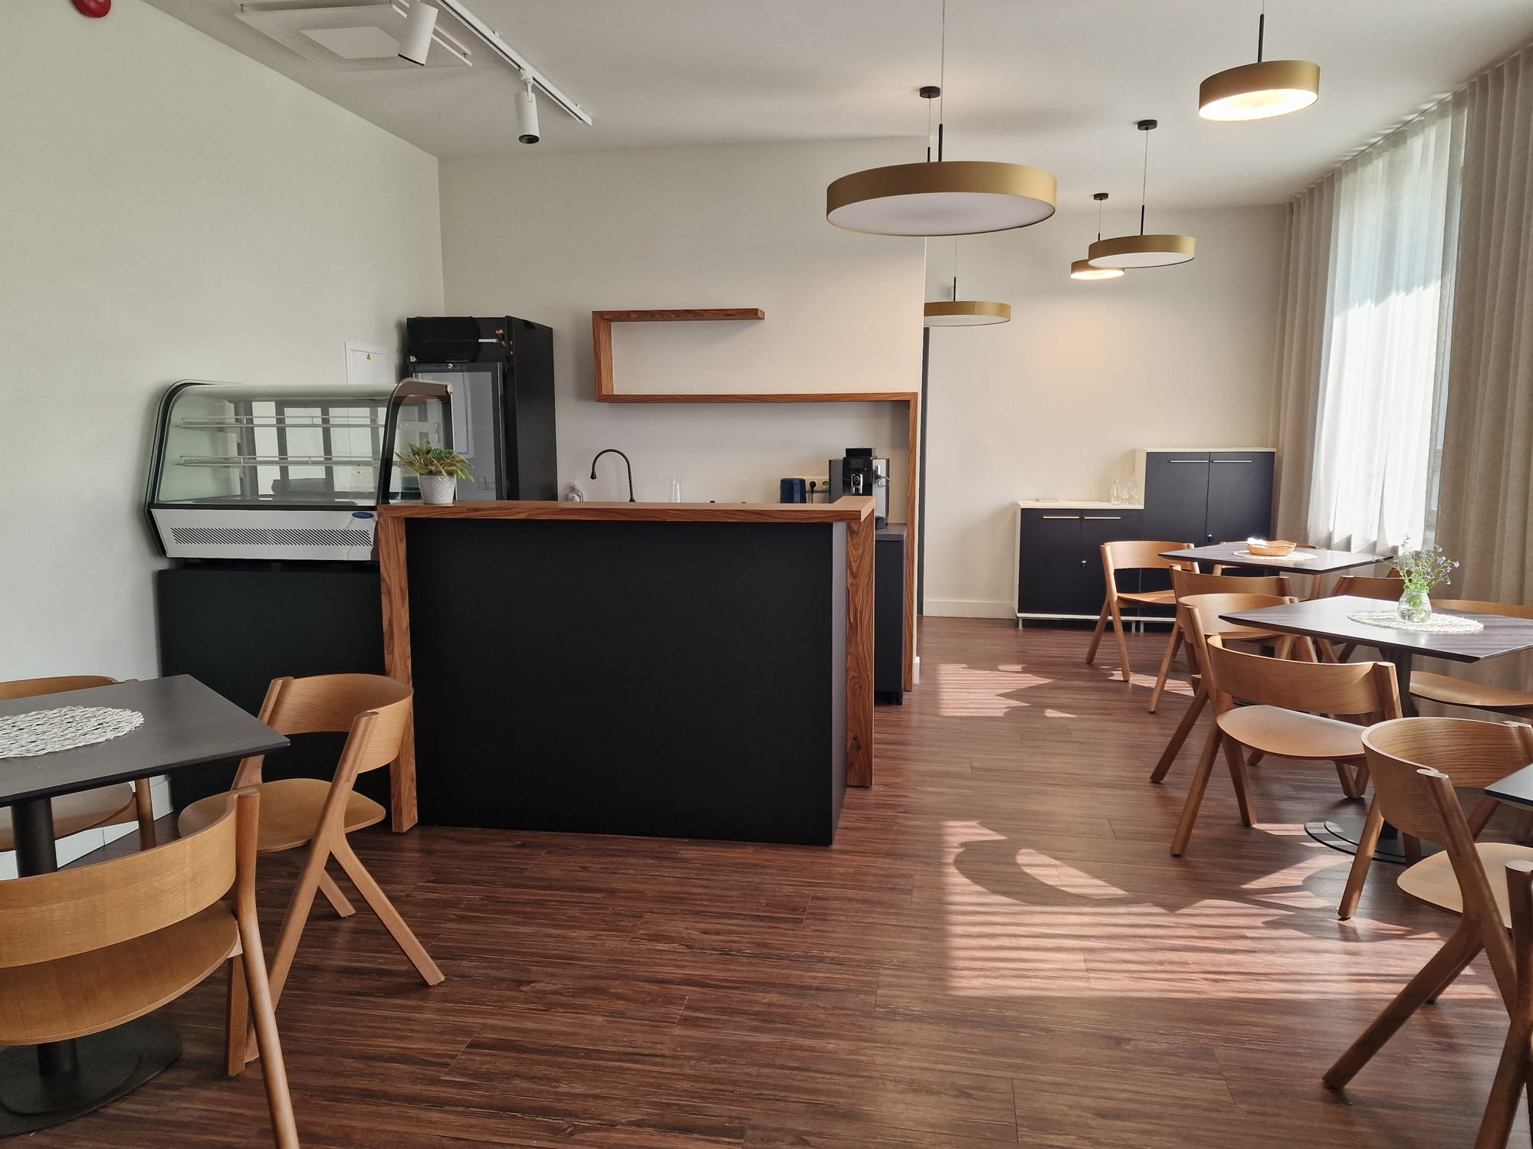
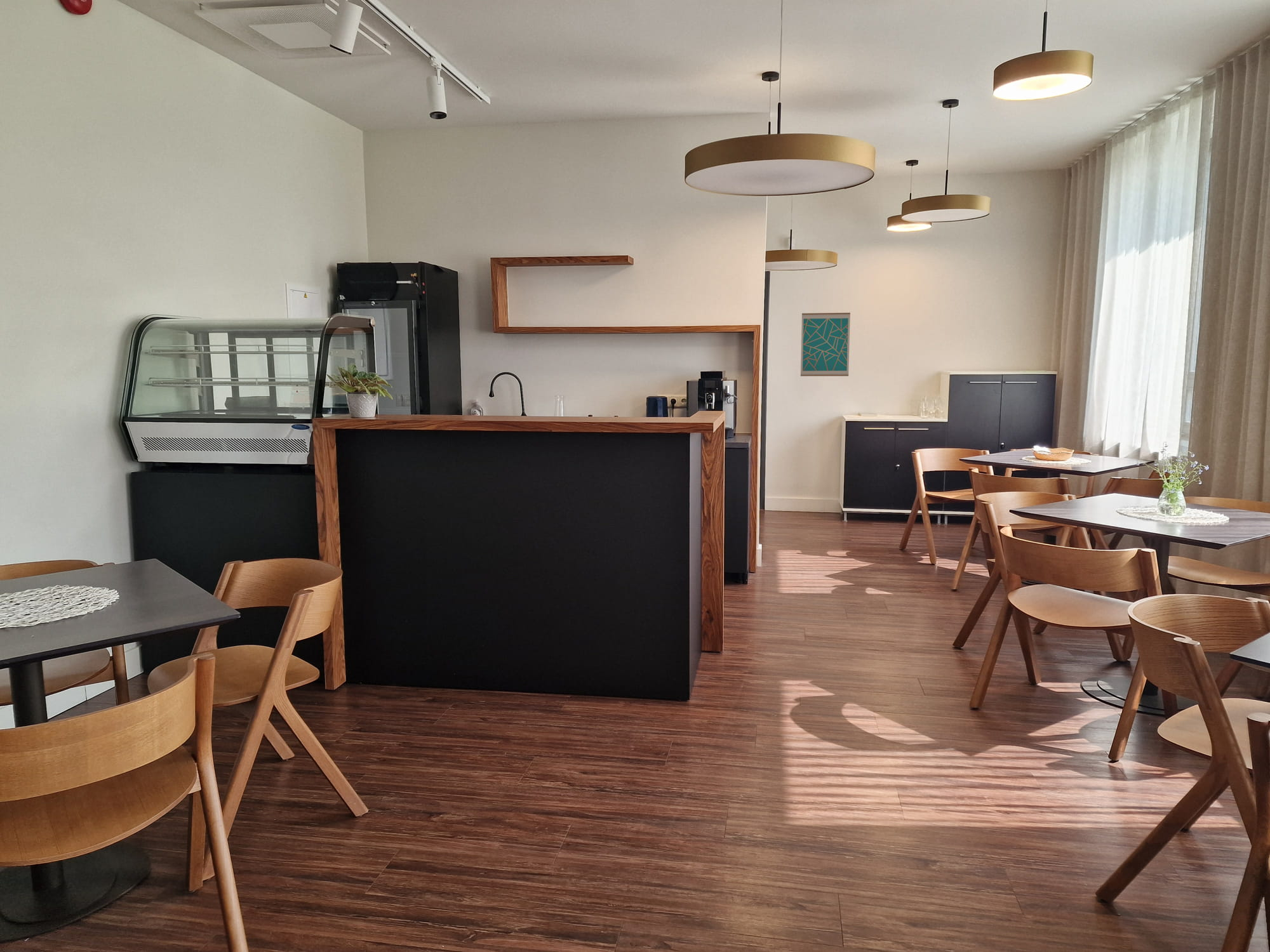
+ wall art (825, 345)
